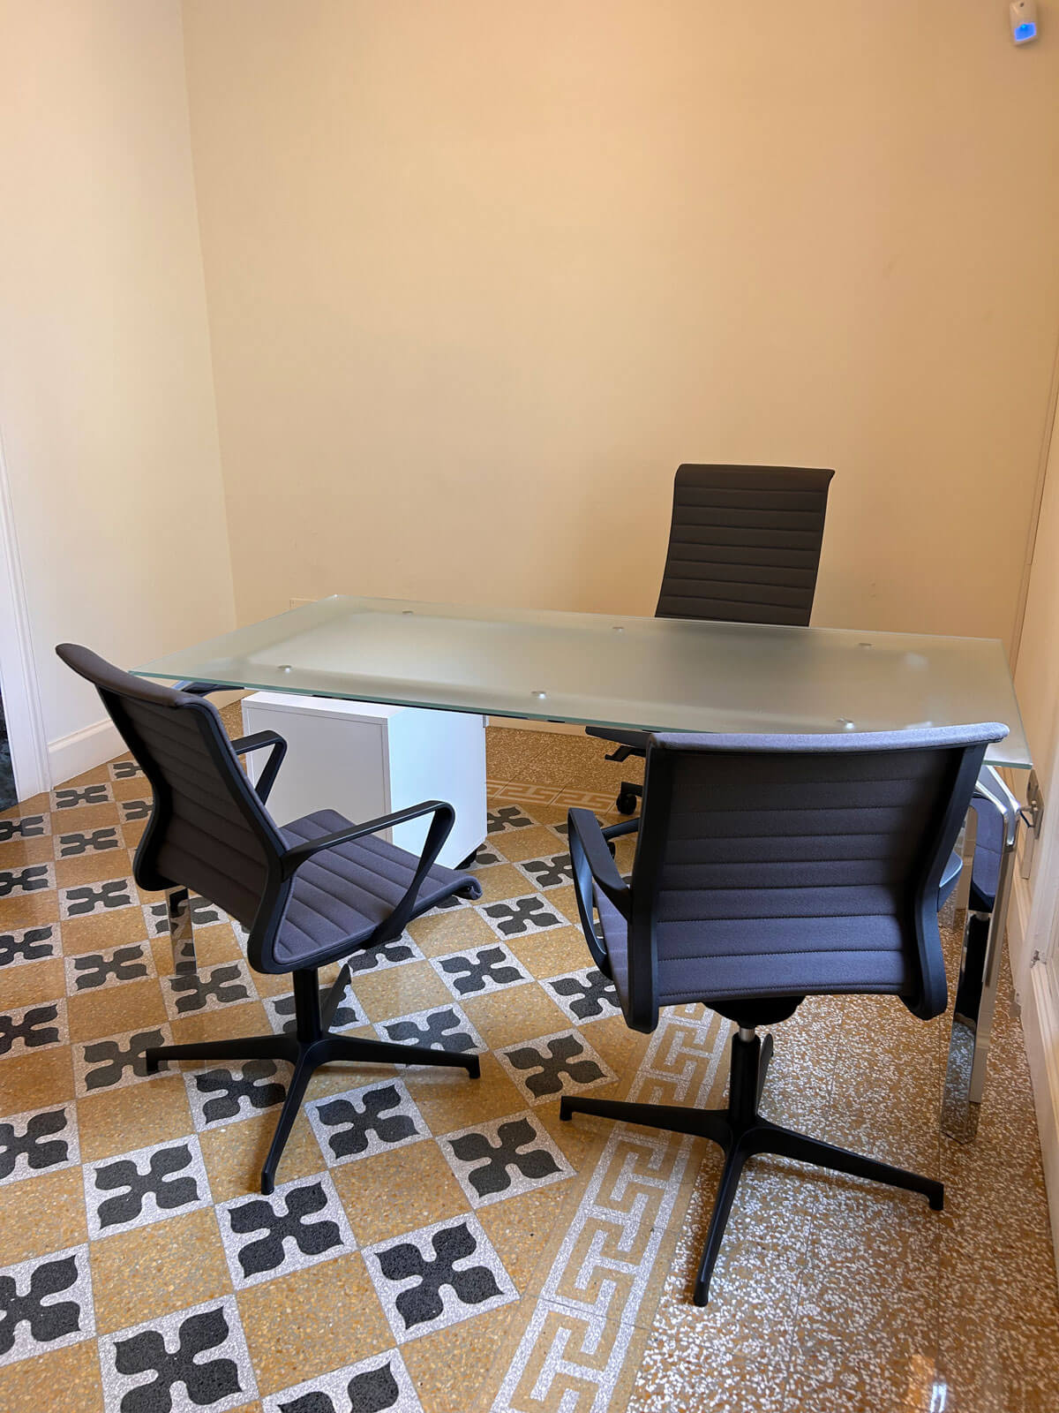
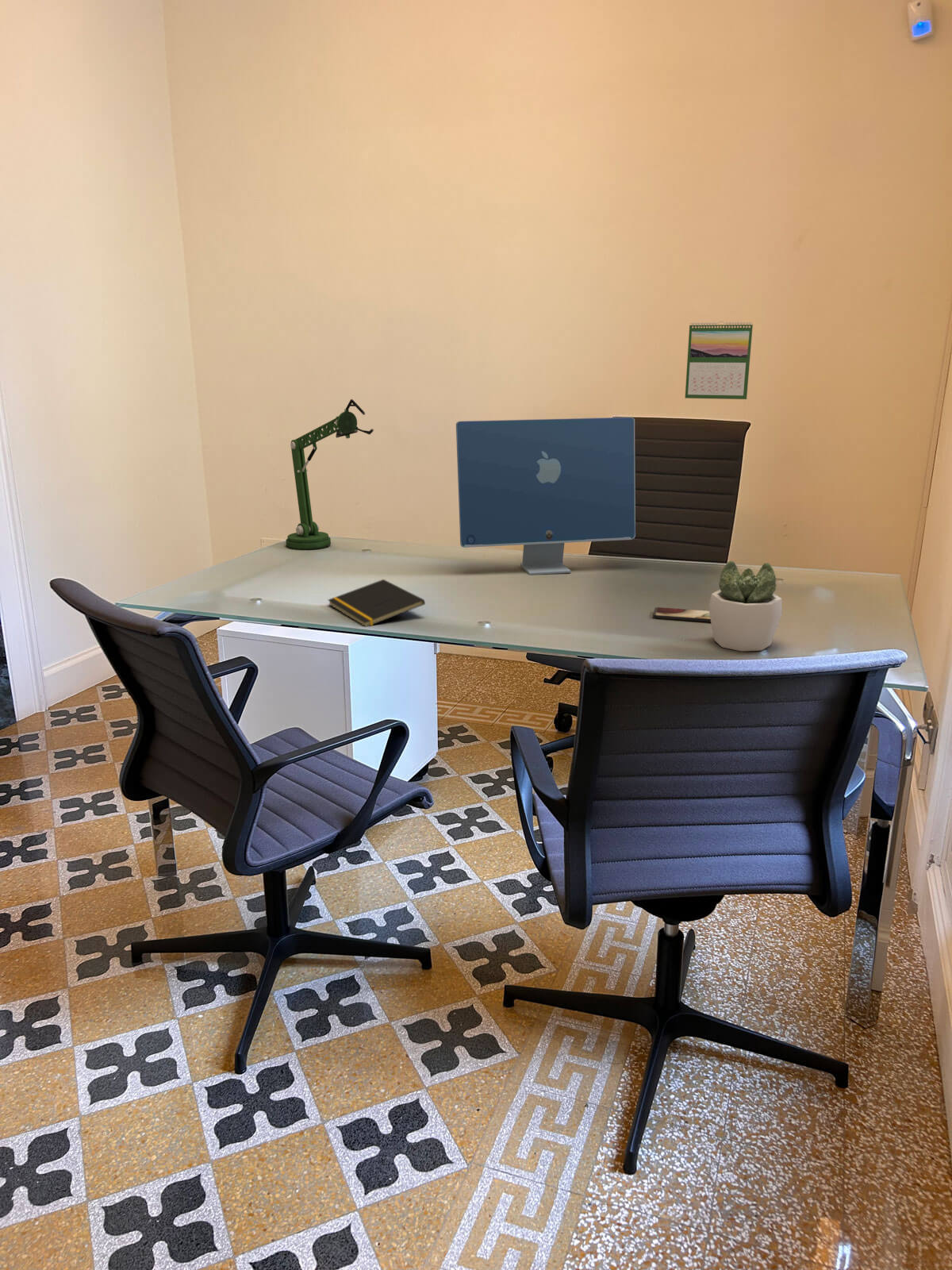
+ succulent plant (745, 605)
+ notepad (375, 602)
+ calendar (718, 360)
+ computer monitor (547, 496)
+ desk lamp (307, 479)
+ smartphone (685, 614)
